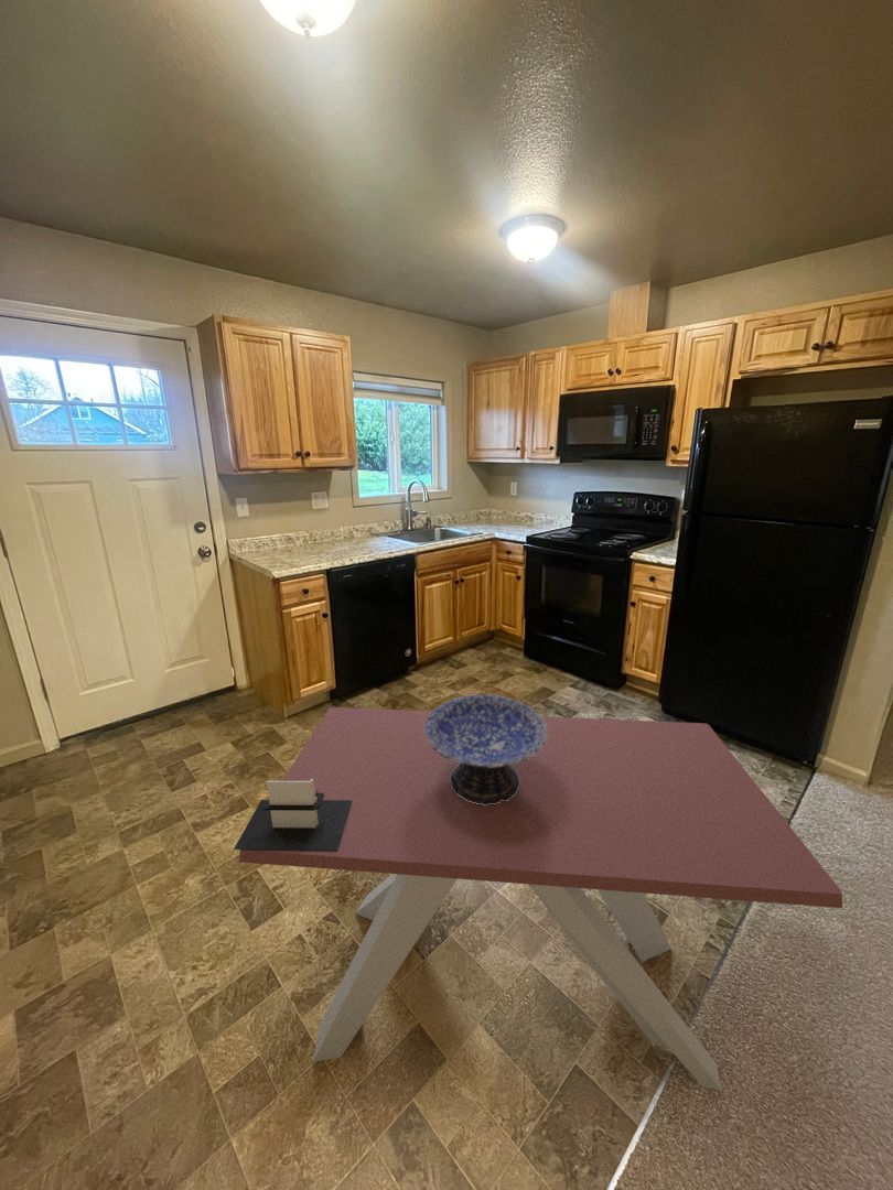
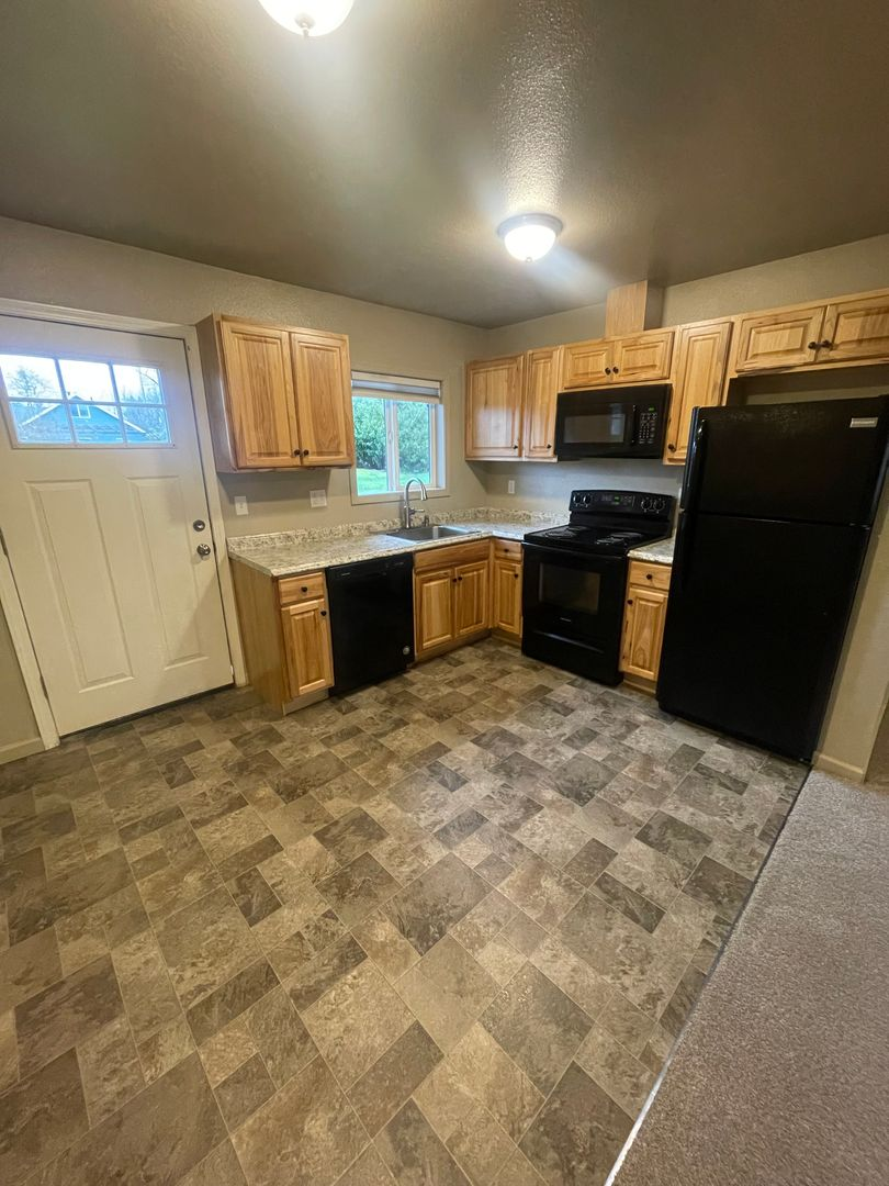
- decorative bowl (484, 753)
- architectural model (293, 800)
- dining table (512, 881)
